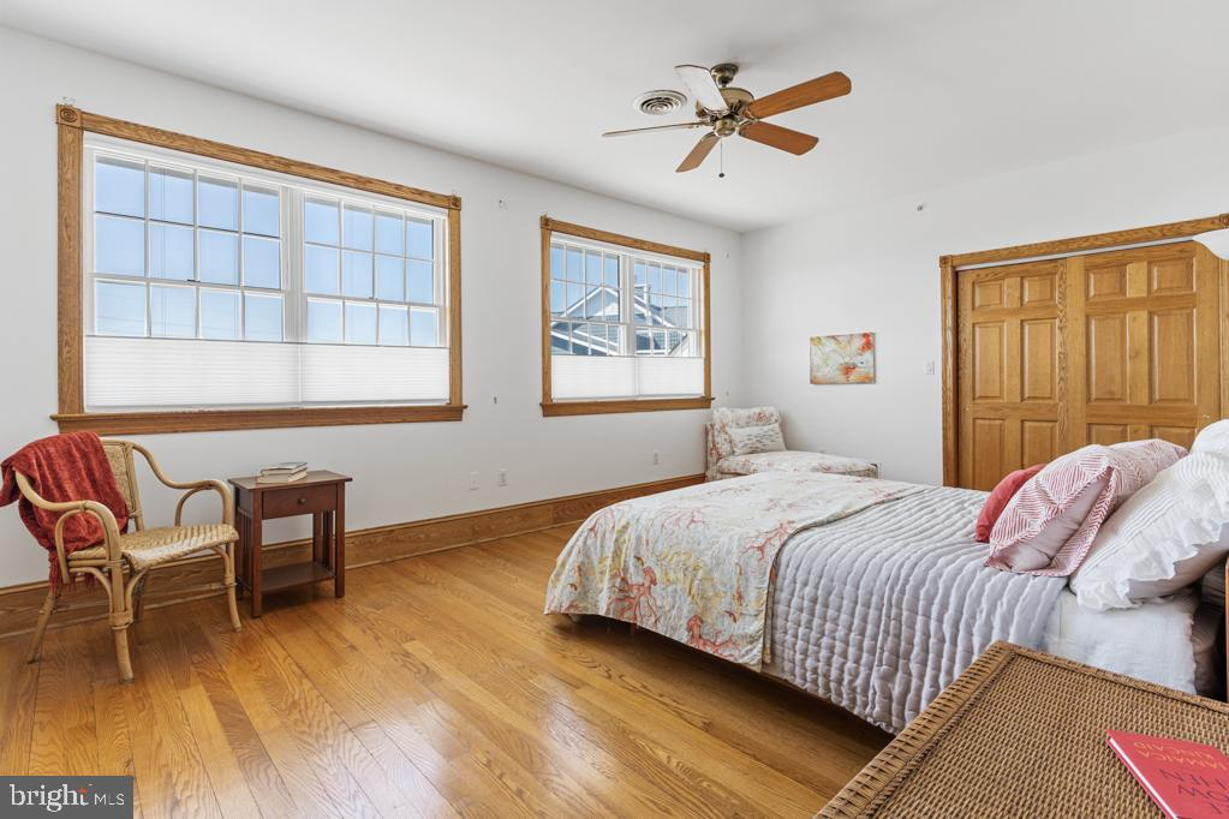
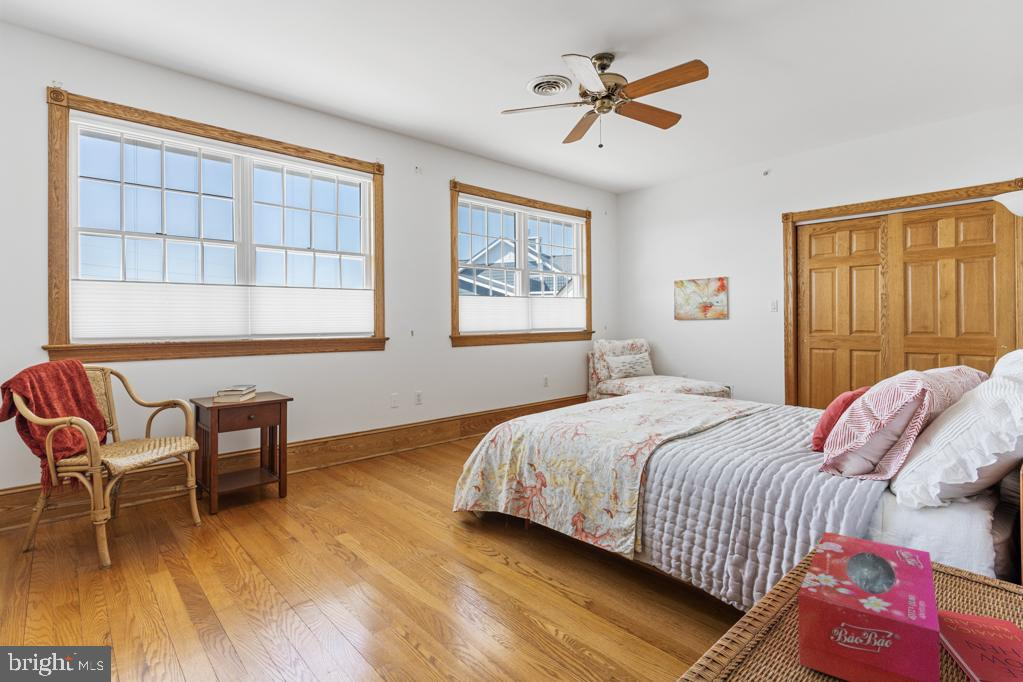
+ tissue box (870, 603)
